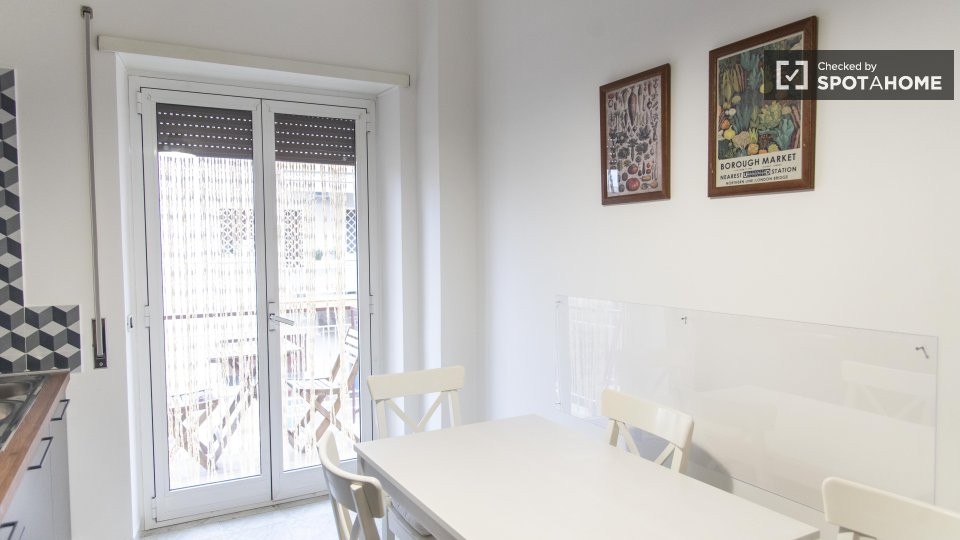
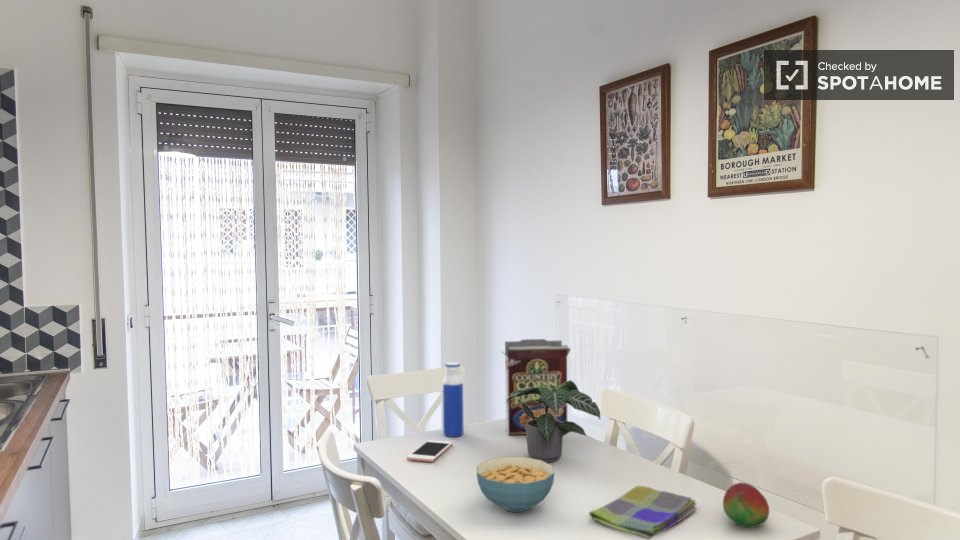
+ dish towel (643, 509)
+ fruit (745, 506)
+ water bottle (453, 398)
+ potted plant (552, 421)
+ cereal box (535, 386)
+ cereal bowl (515, 488)
+ cell phone (430, 450)
